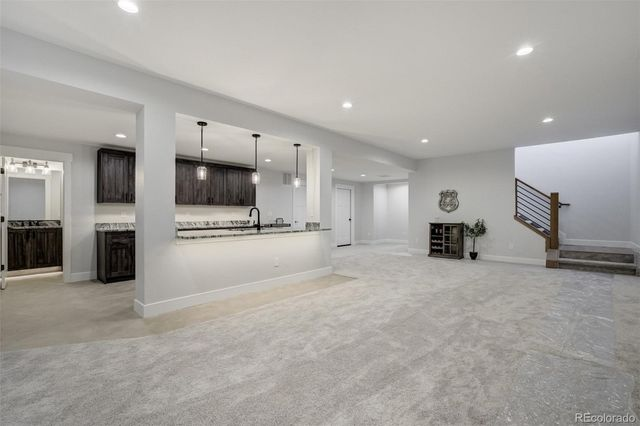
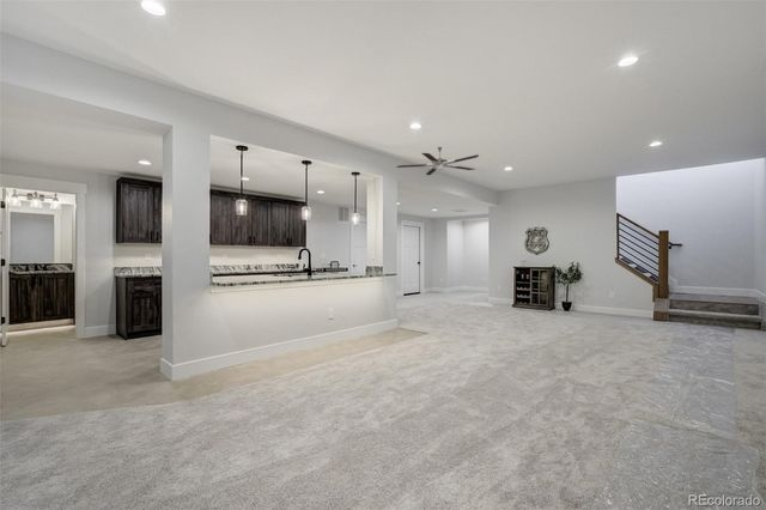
+ ceiling fan (436, 159)
